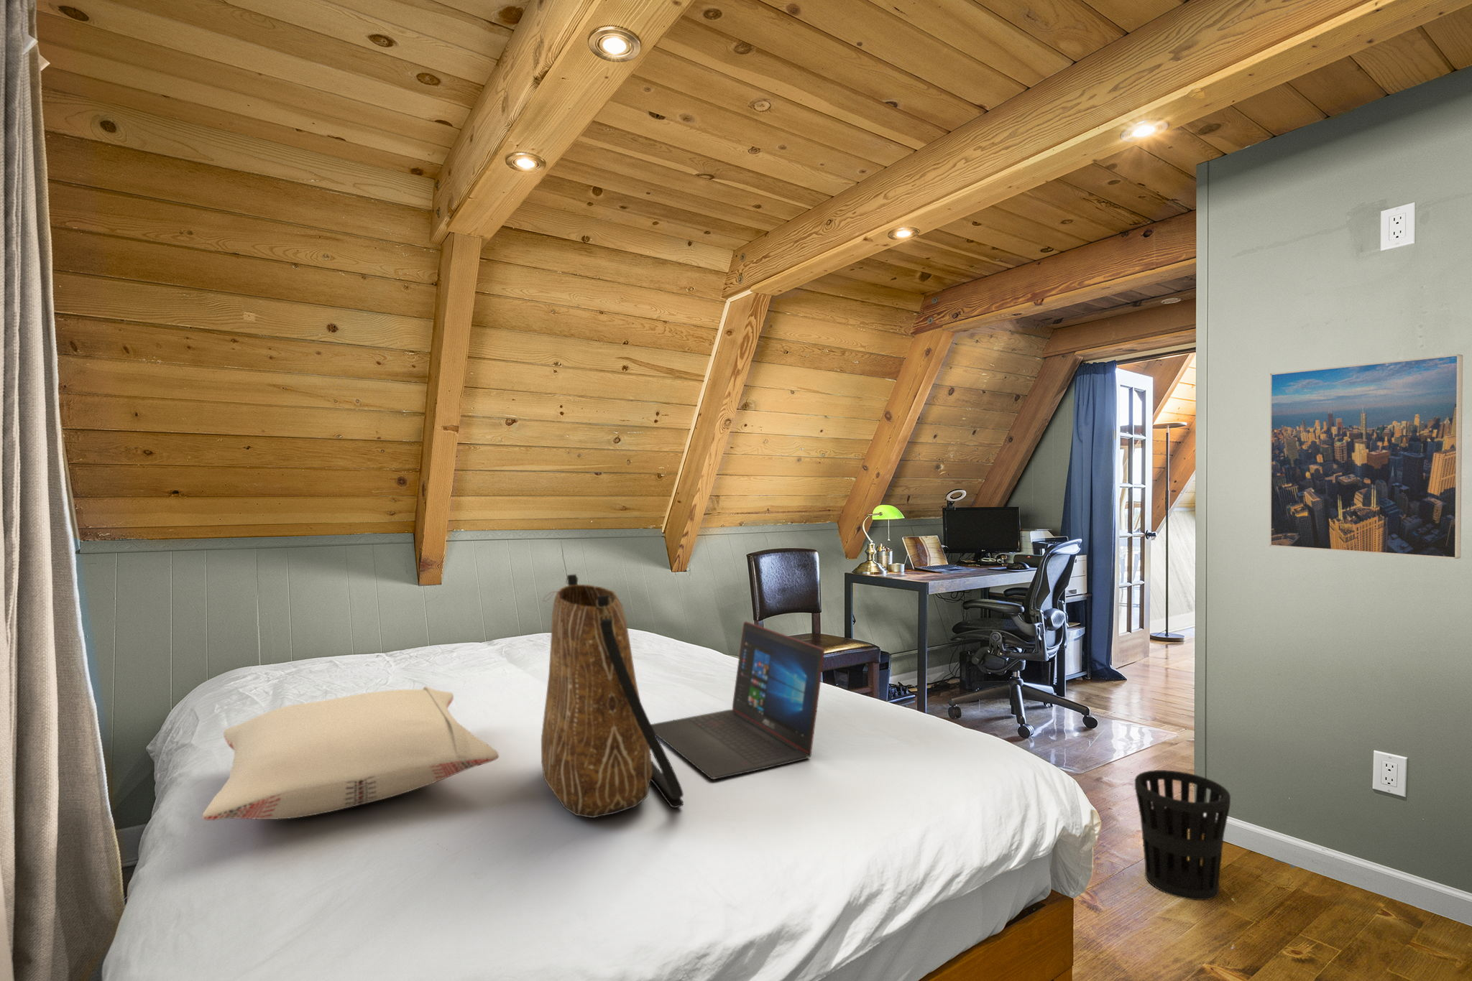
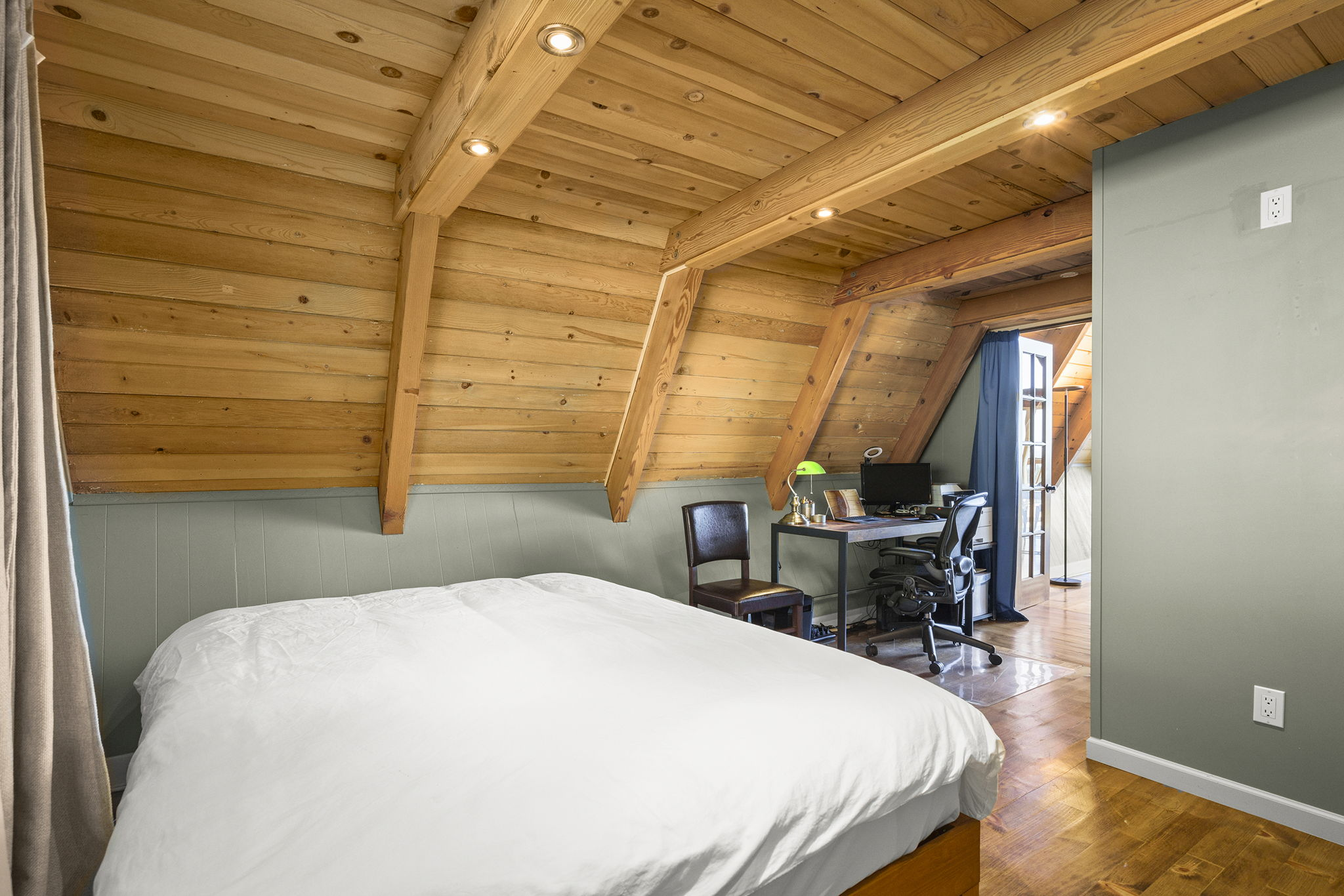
- wastebasket (1181, 834)
- laptop (734, 692)
- tote bag (600, 685)
- pillow (354, 747)
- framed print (1358, 458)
